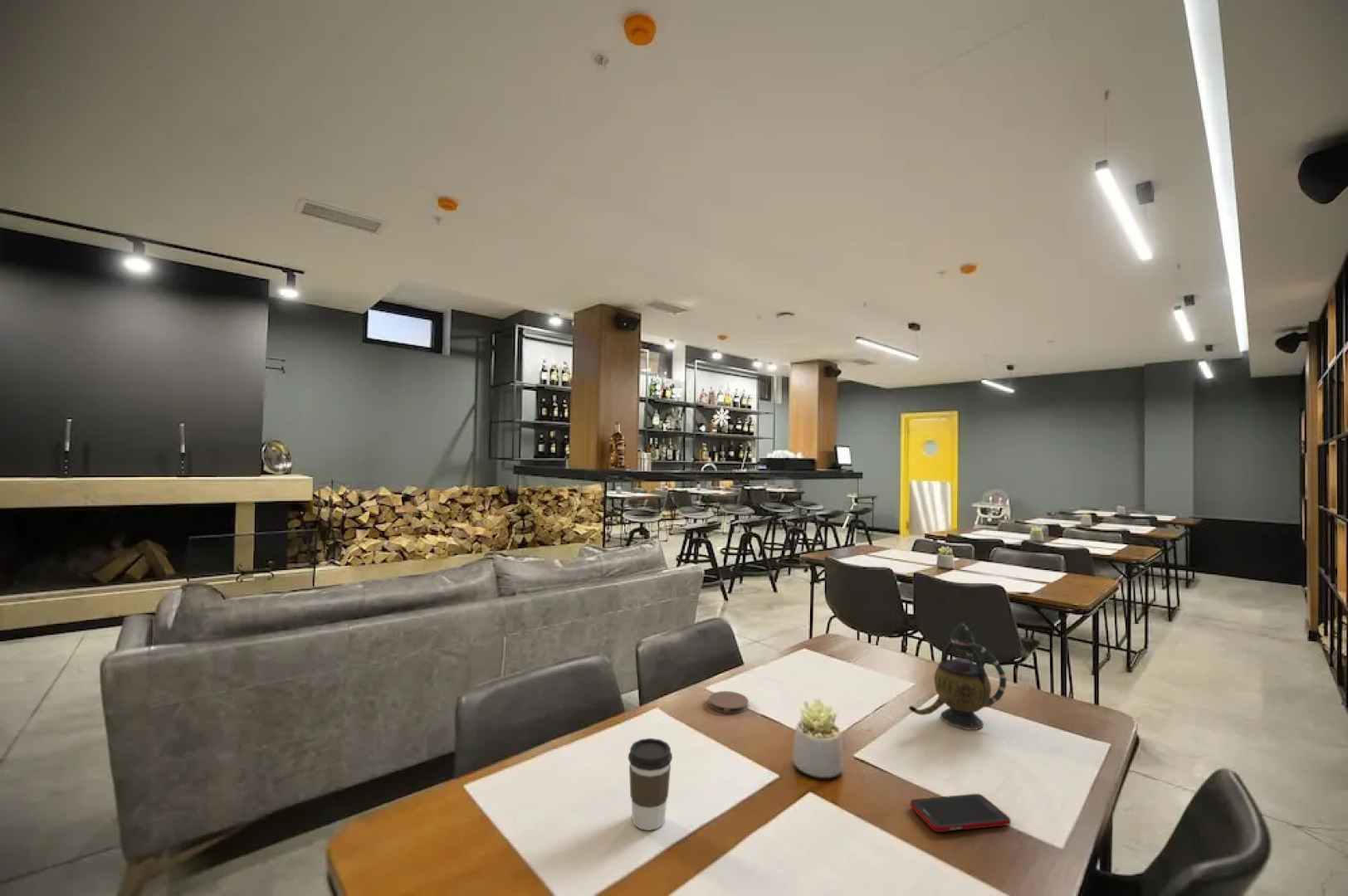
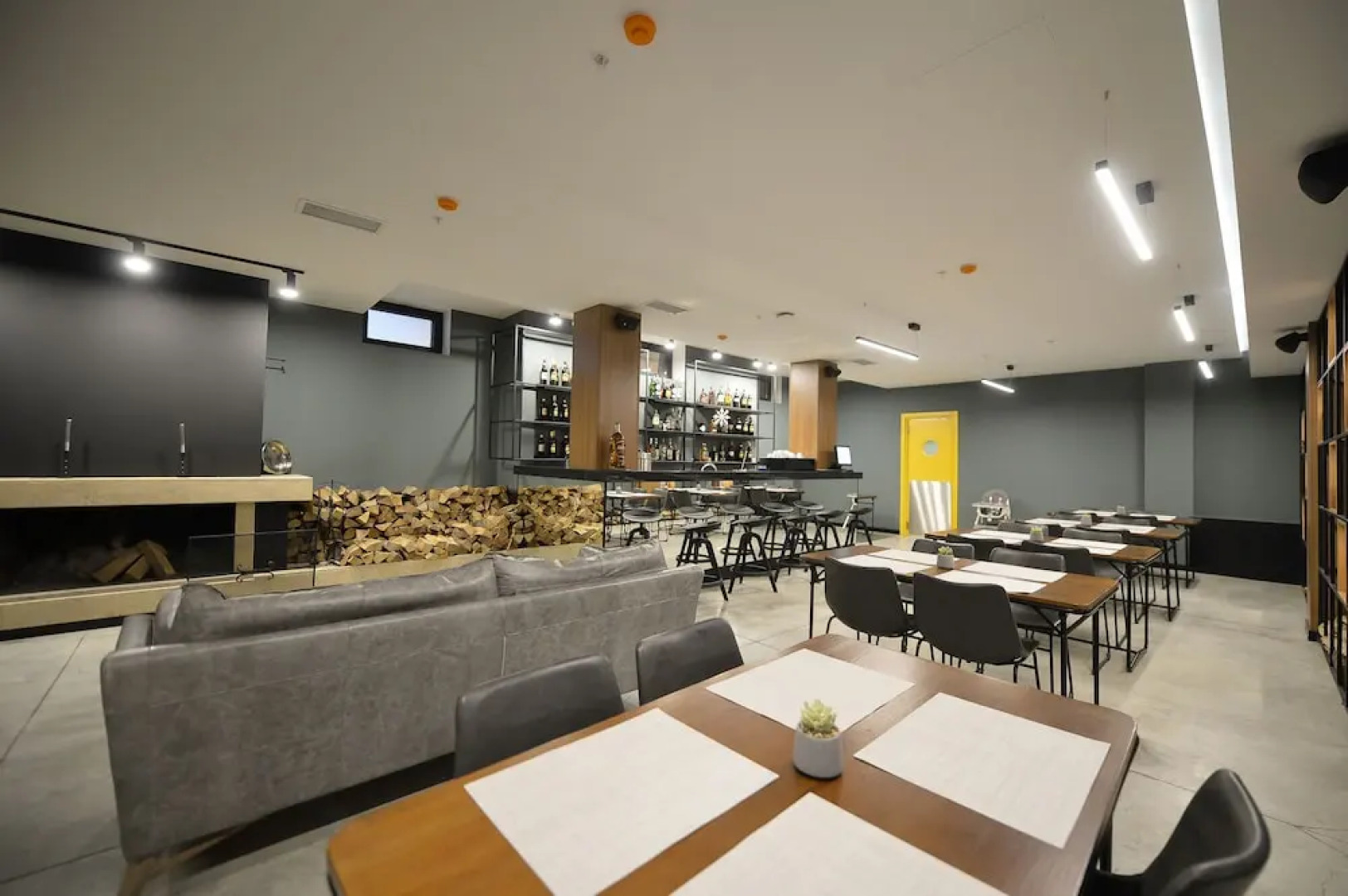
- coaster (728, 702)
- teapot (951, 673)
- cell phone (959, 812)
- coffee cup (649, 783)
